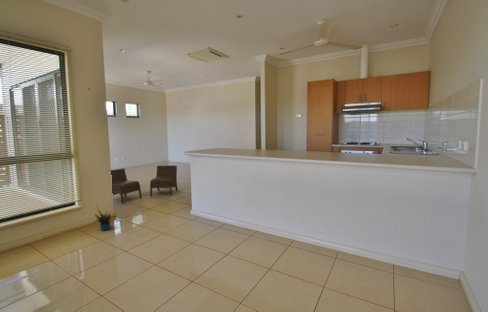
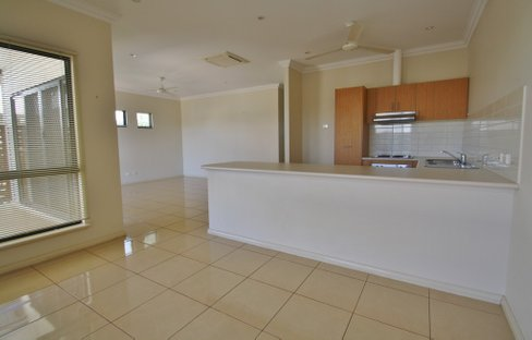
- armless chair (139, 183)
- potted plant (101, 217)
